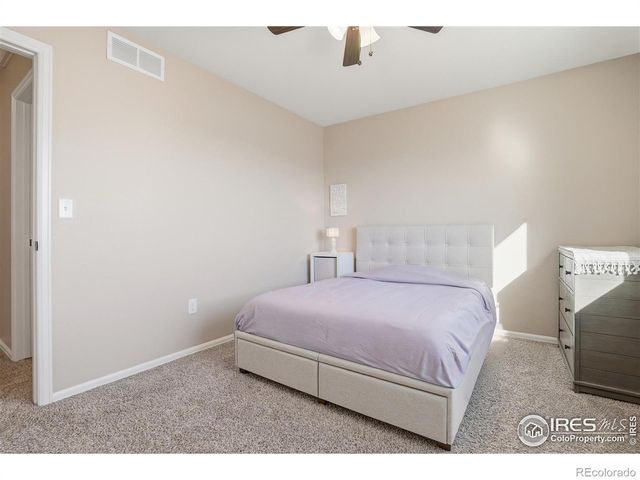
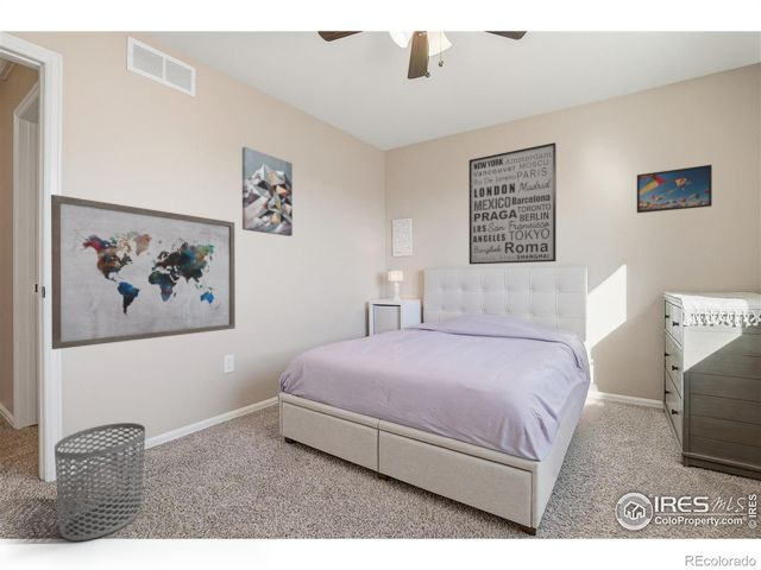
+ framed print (672, 189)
+ wall art (159, 273)
+ wall art (509, 207)
+ waste bin (102, 477)
+ wall art (268, 194)
